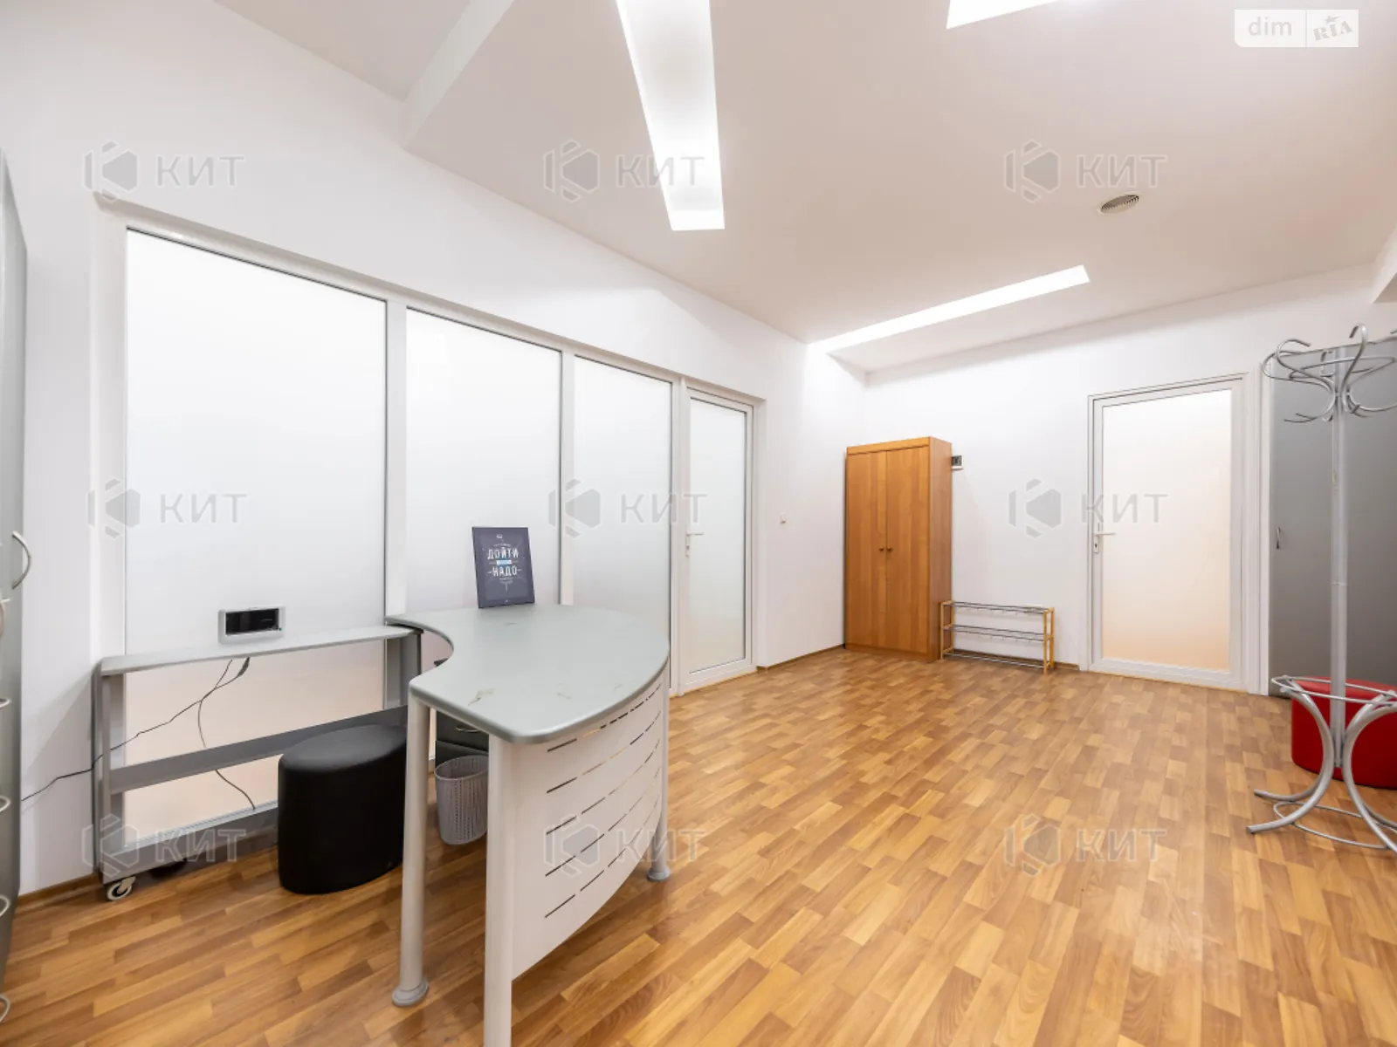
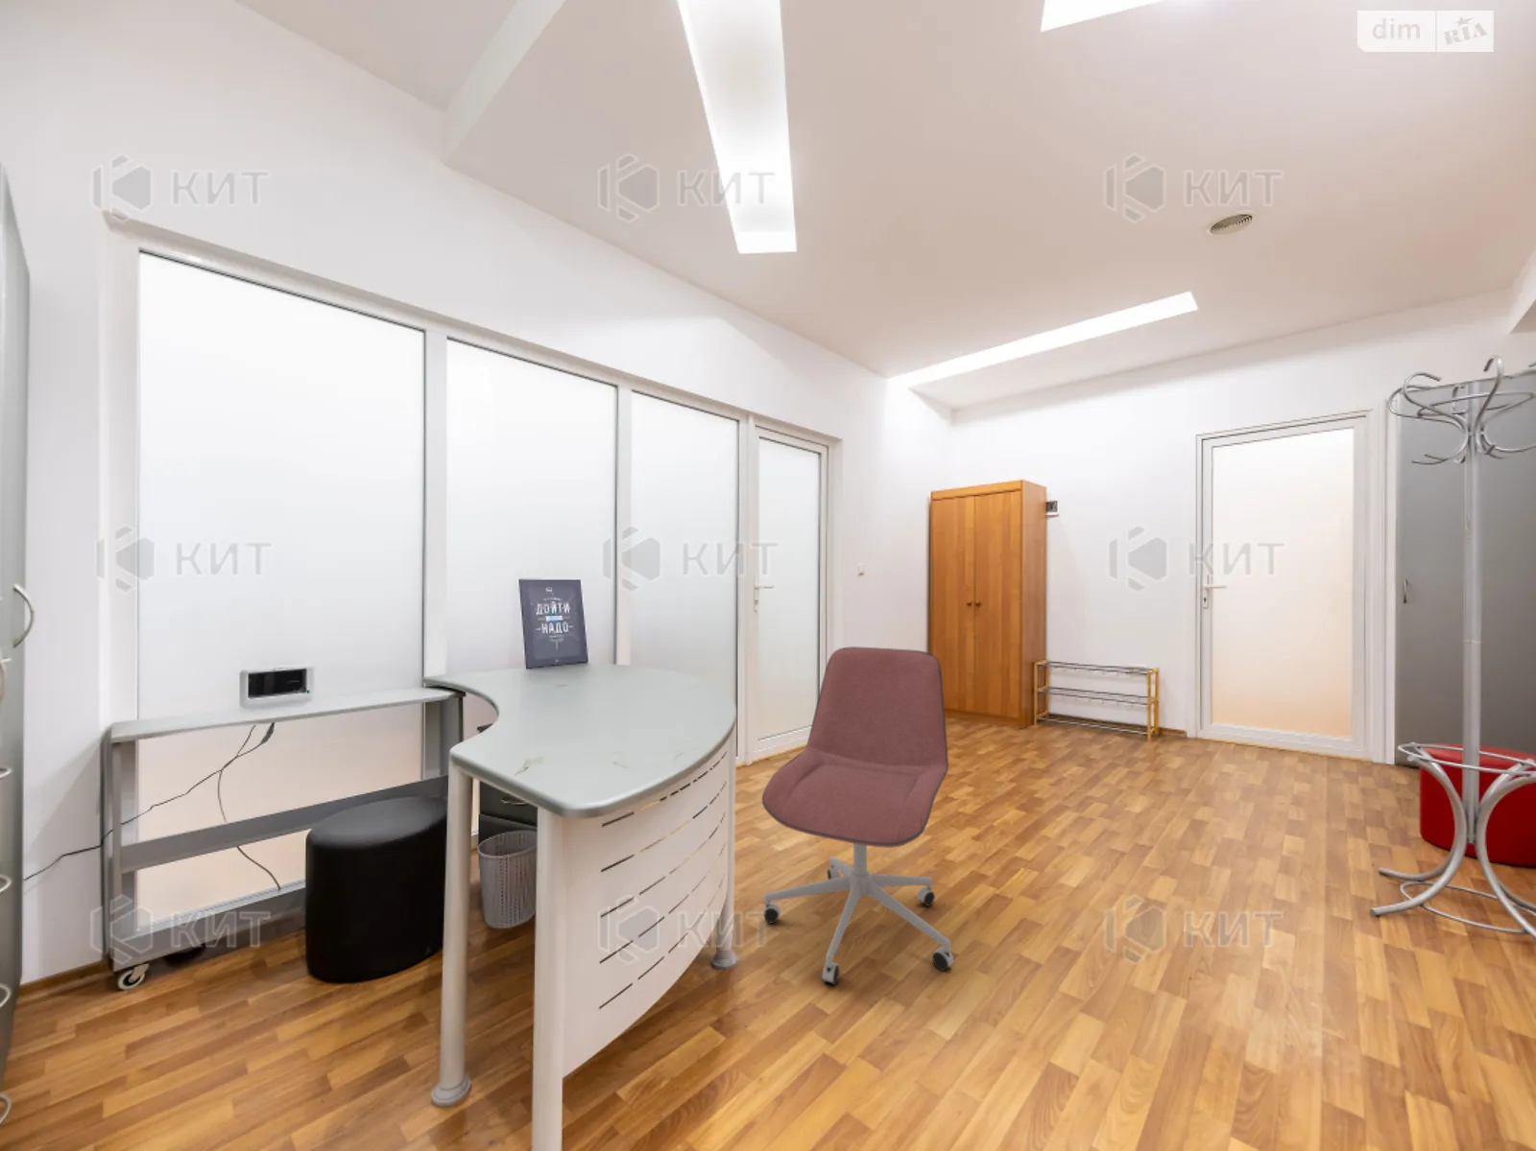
+ office chair (861, 791)
